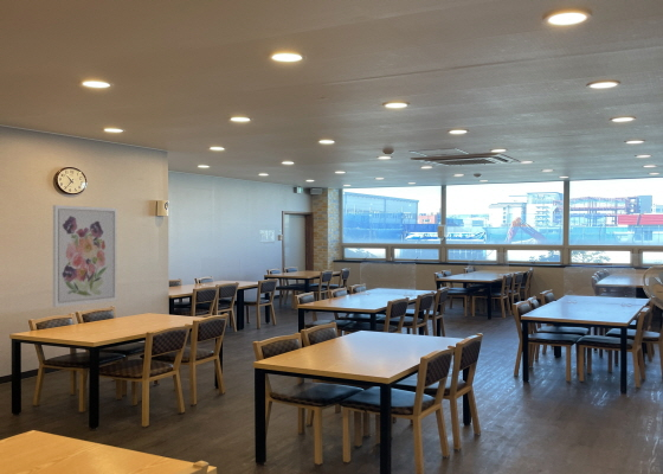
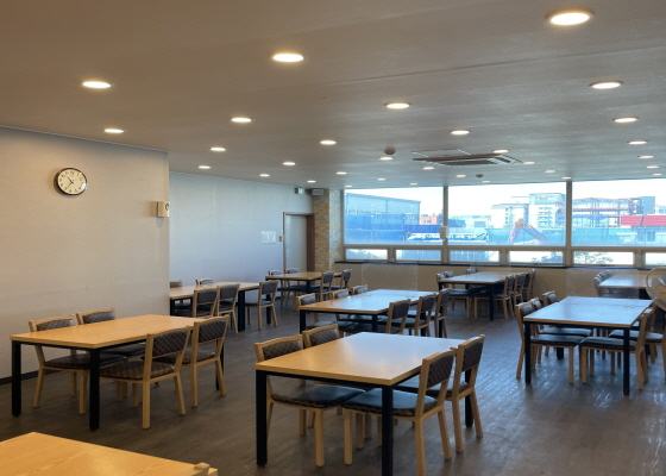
- wall art (85, 255)
